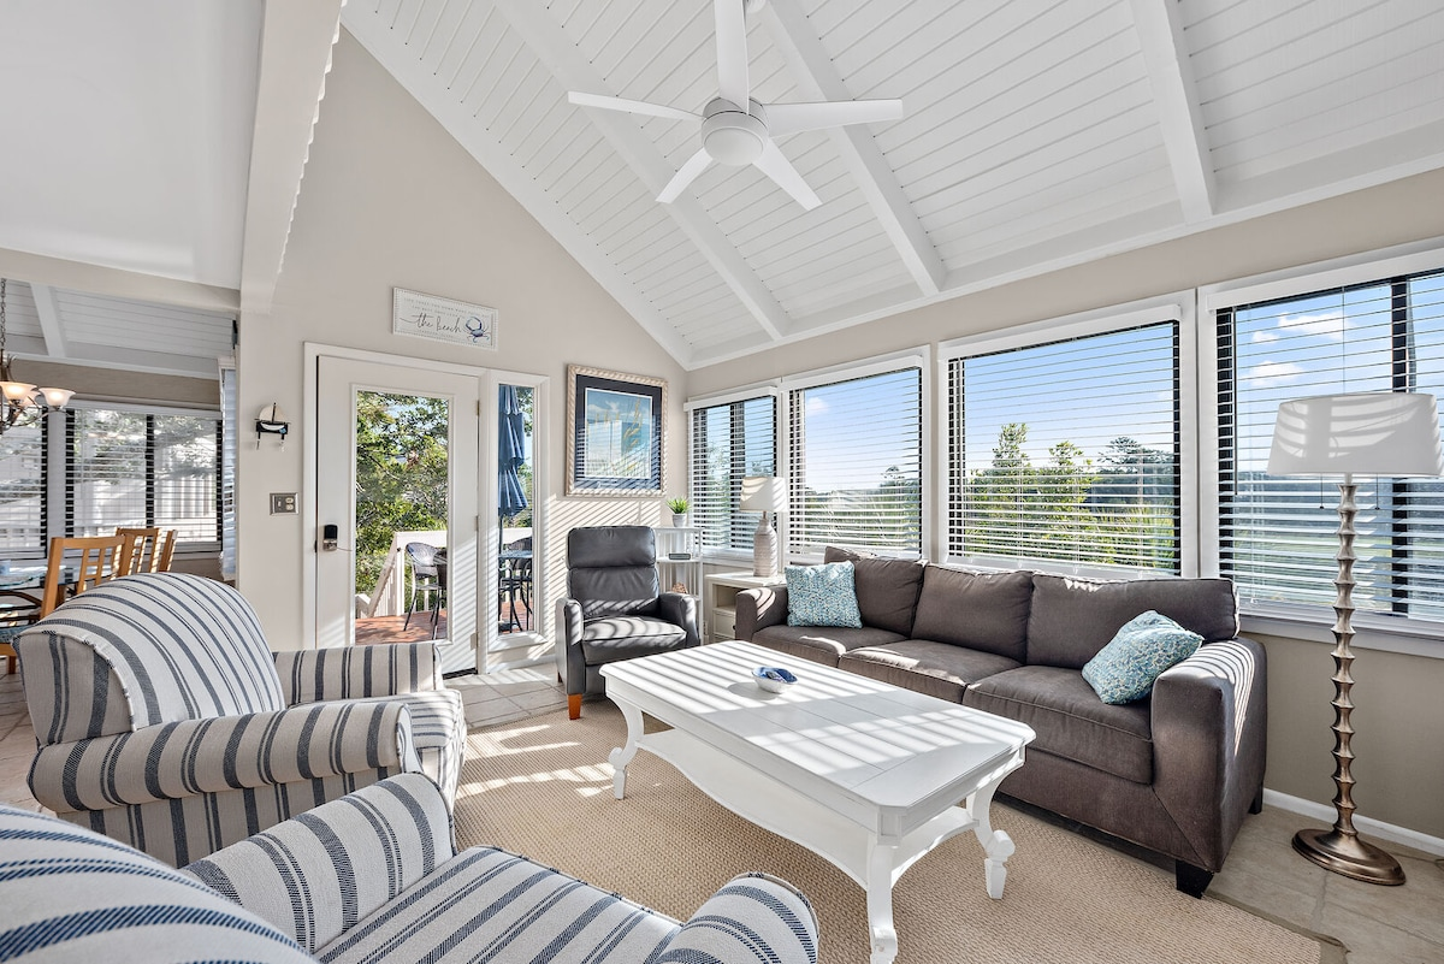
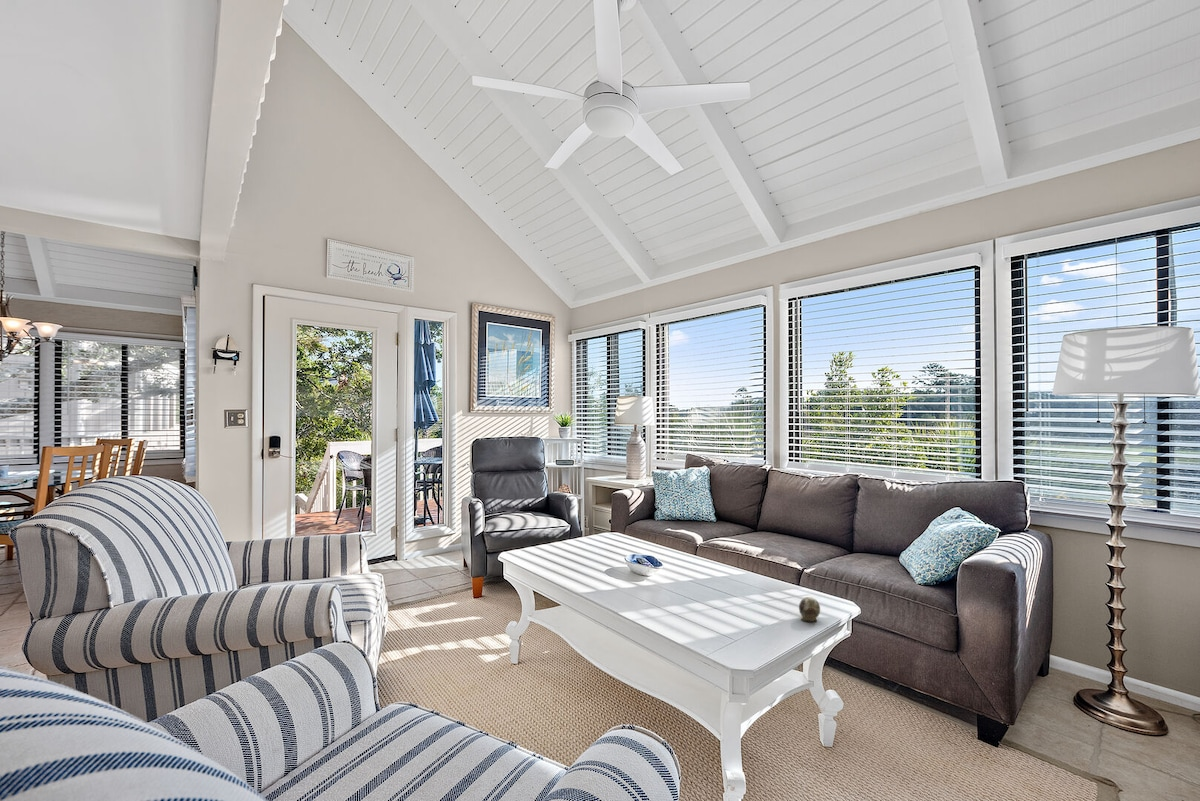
+ decorative egg (809, 608)
